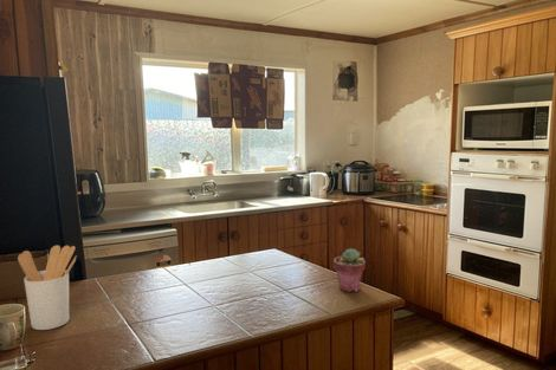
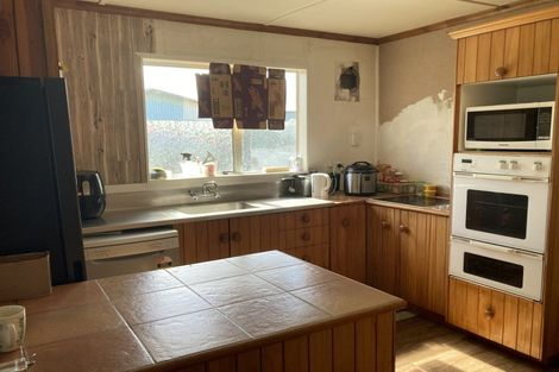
- potted succulent (349, 268)
- utensil holder (53, 284)
